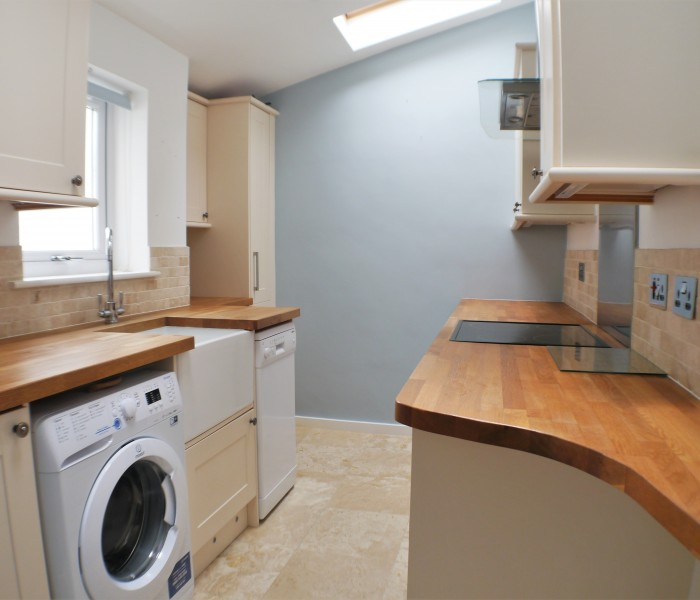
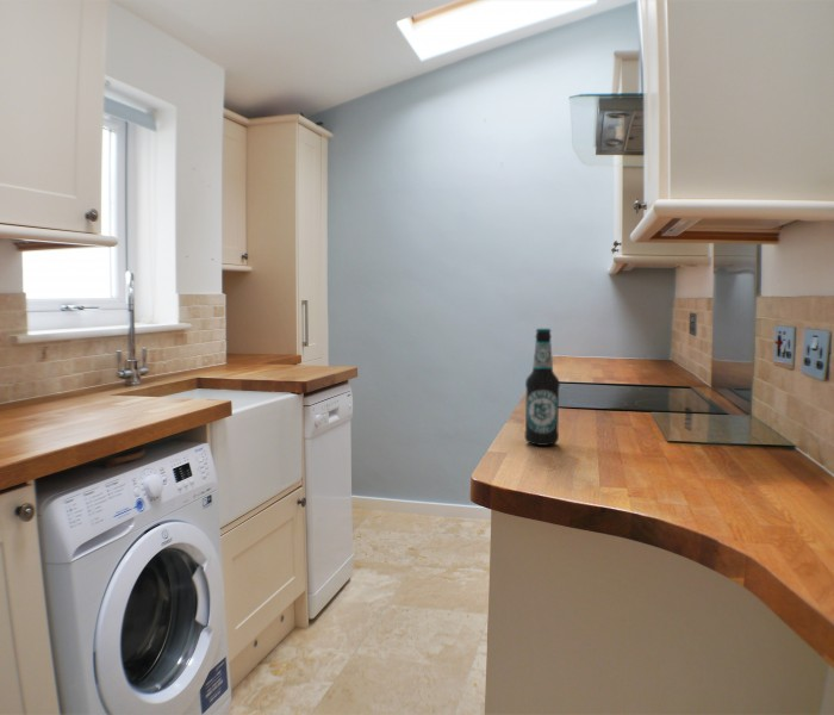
+ bottle (542, 386)
